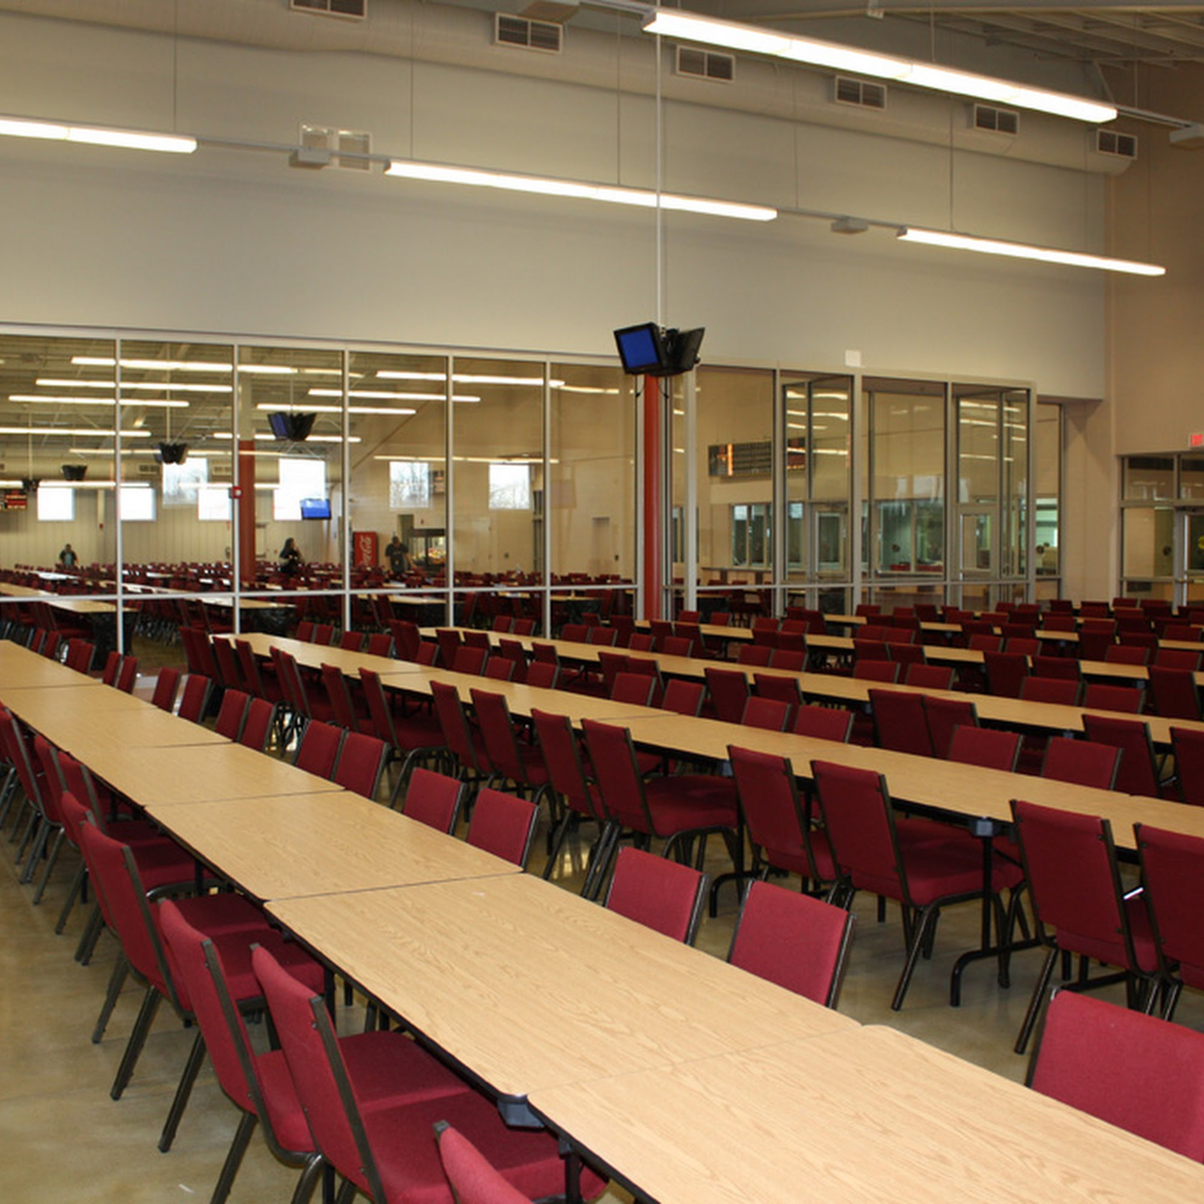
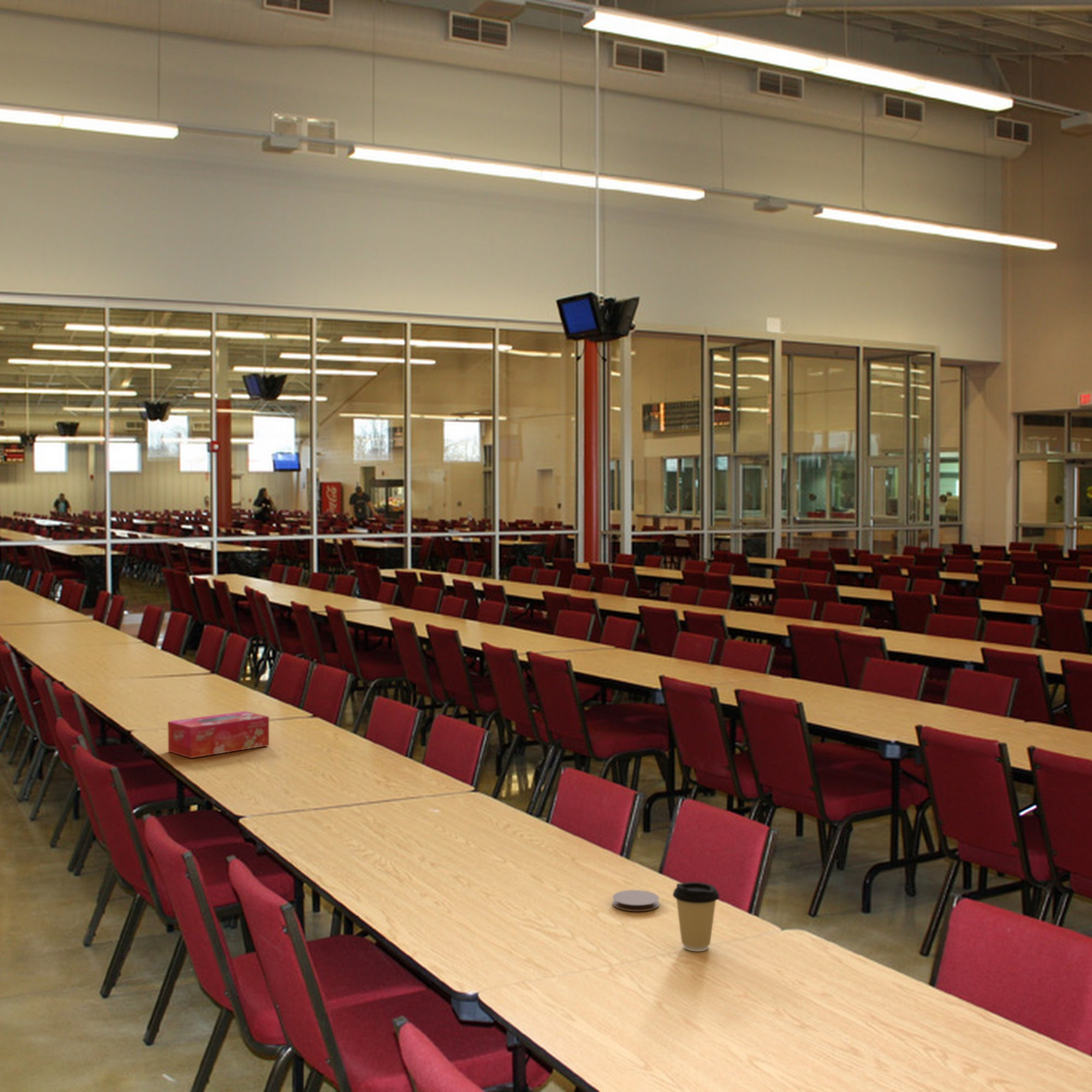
+ coaster (636, 900)
+ tissue box (219, 733)
+ coffee cup (696, 916)
